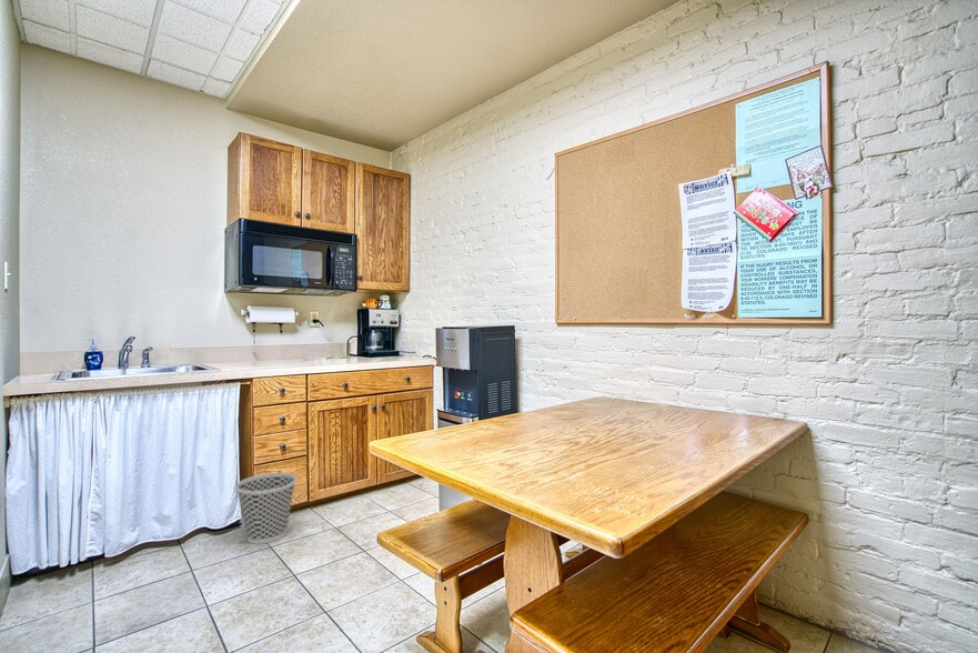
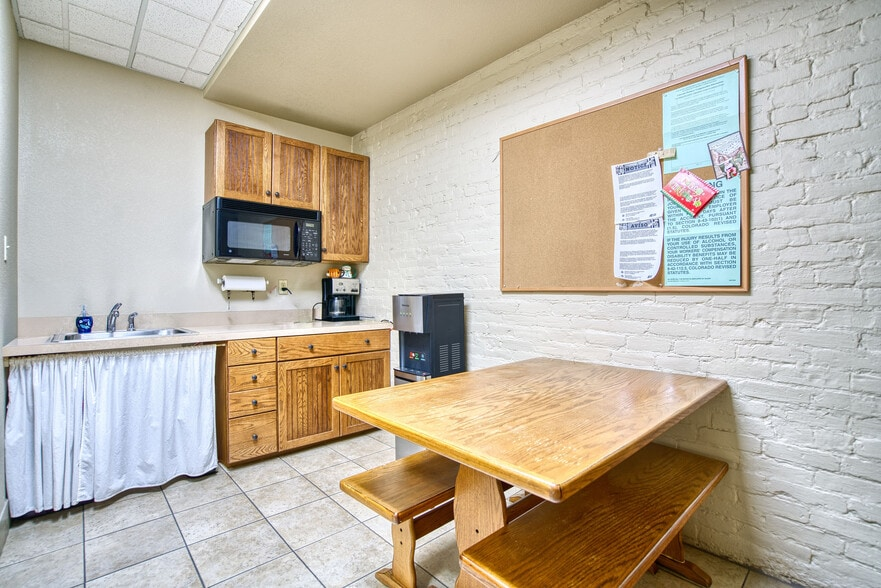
- wastebasket (266, 508)
